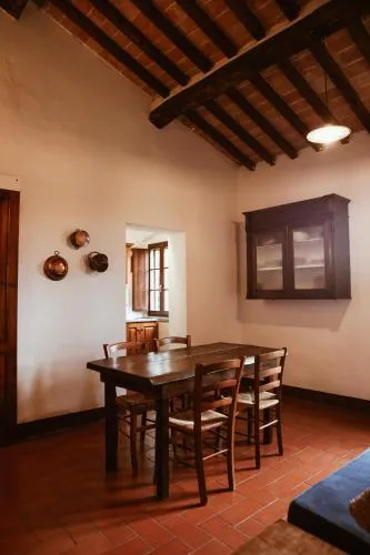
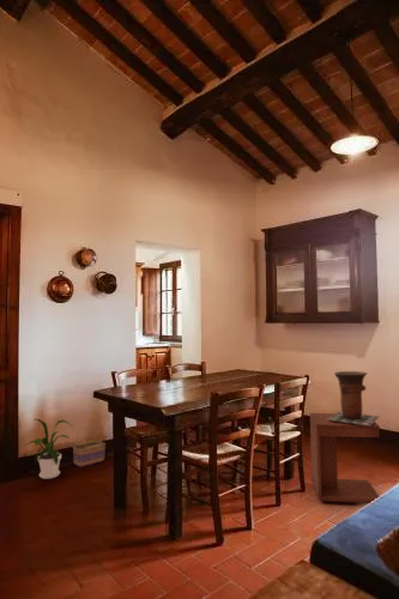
+ vase (352, 395)
+ house plant (48, 446)
+ side table (335, 456)
+ basket (89, 444)
